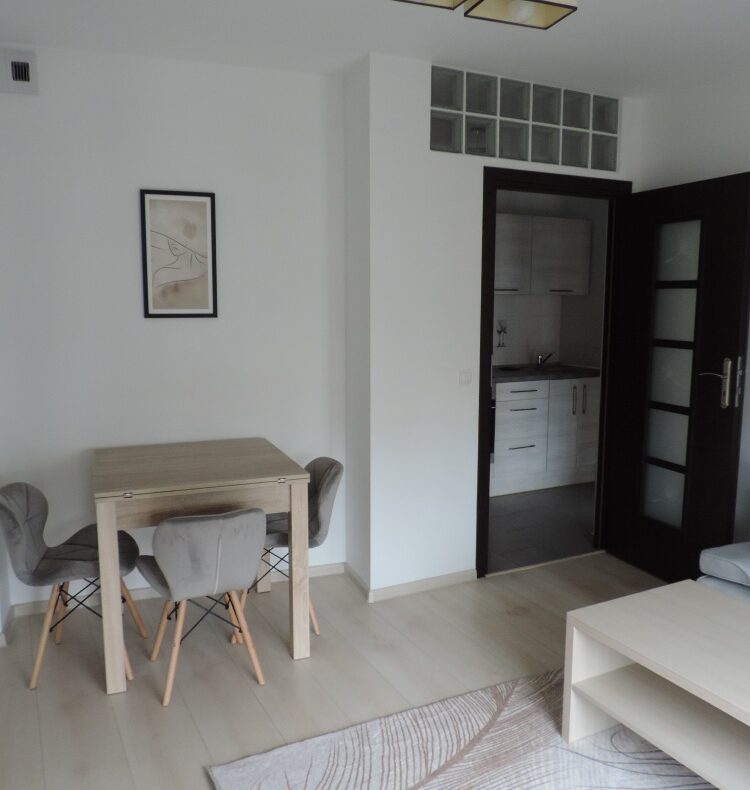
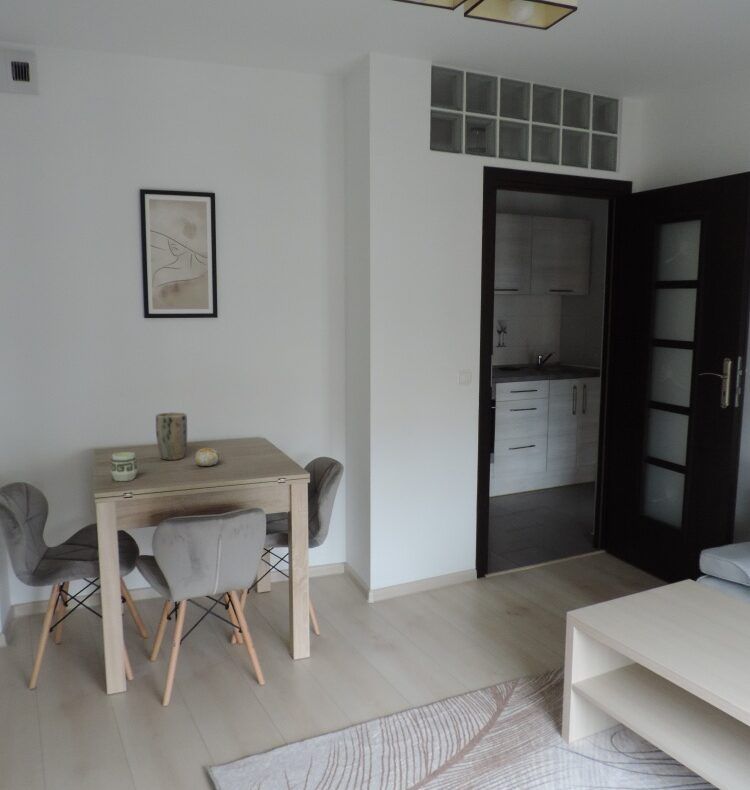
+ plant pot (171, 436)
+ fruit (207, 456)
+ cup (124, 466)
